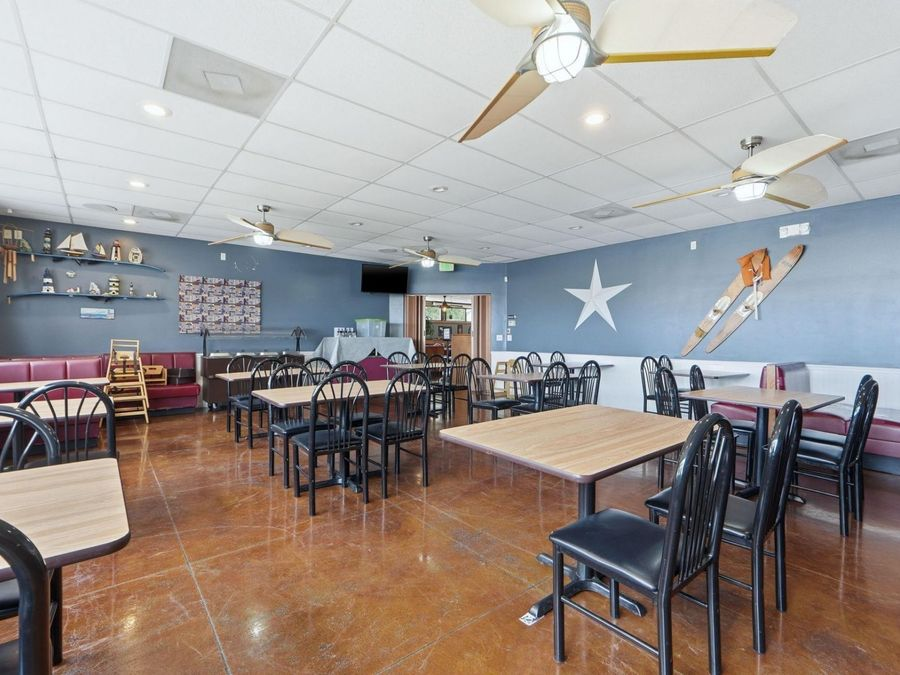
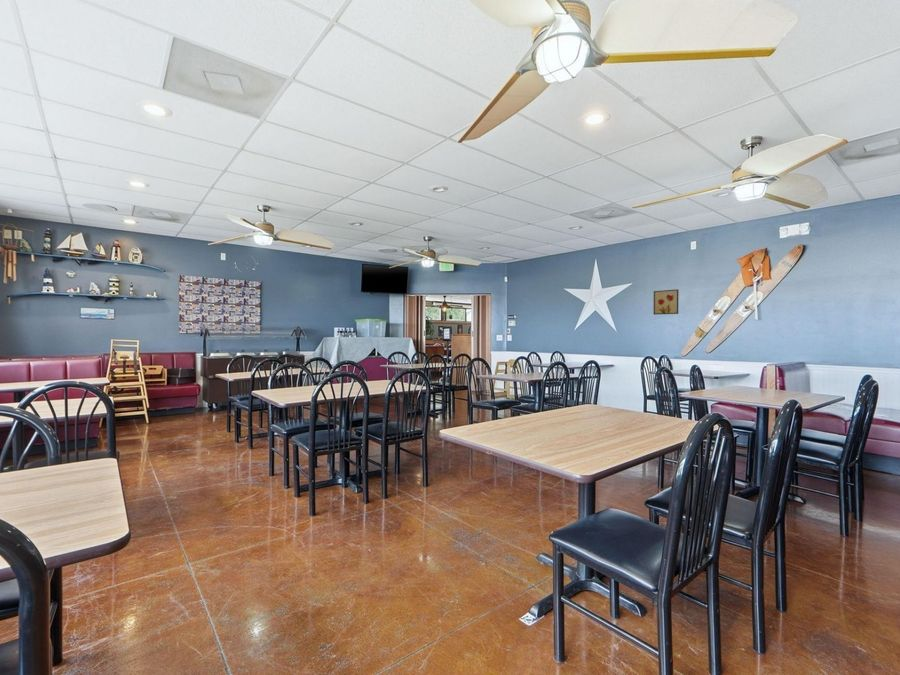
+ wall art (665, 302)
